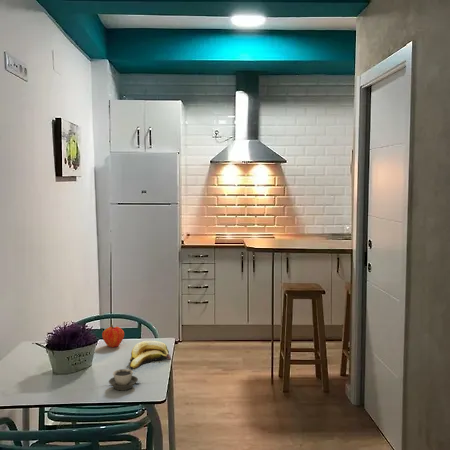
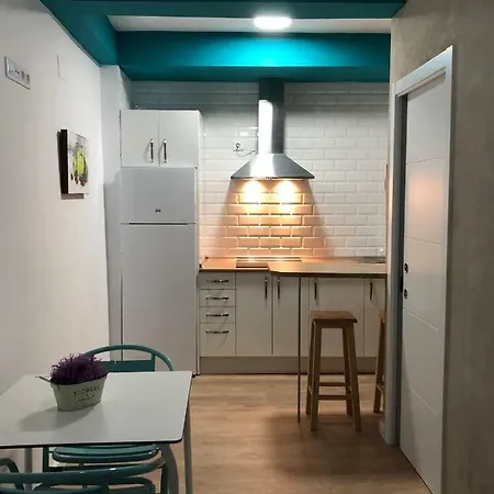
- fruit (113, 335)
- banana (150, 352)
- cup (123, 379)
